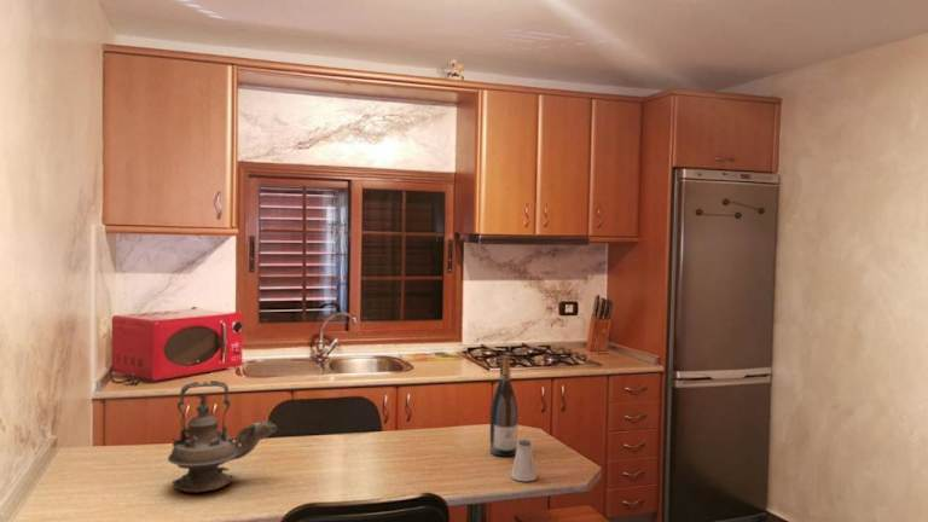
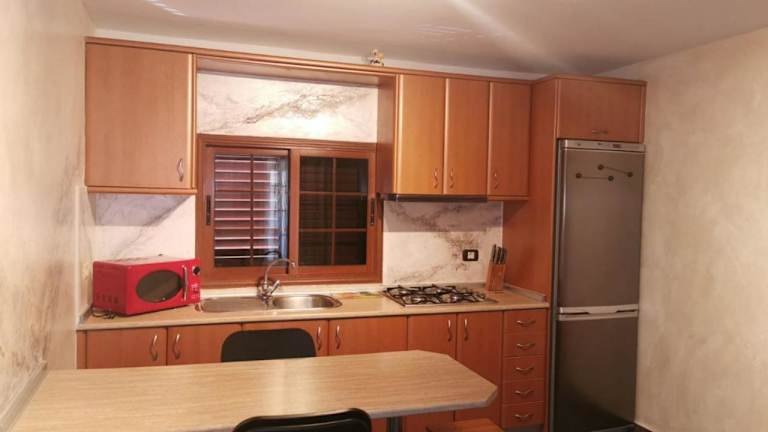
- saltshaker (523, 459)
- wine bottle (504, 404)
- teapot (224, 430)
